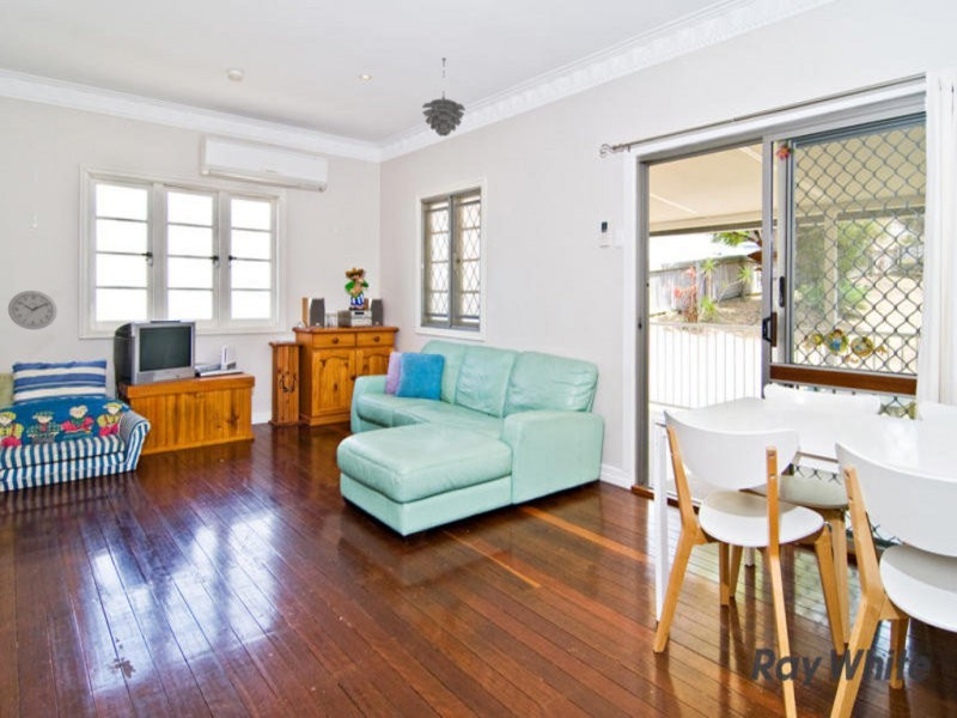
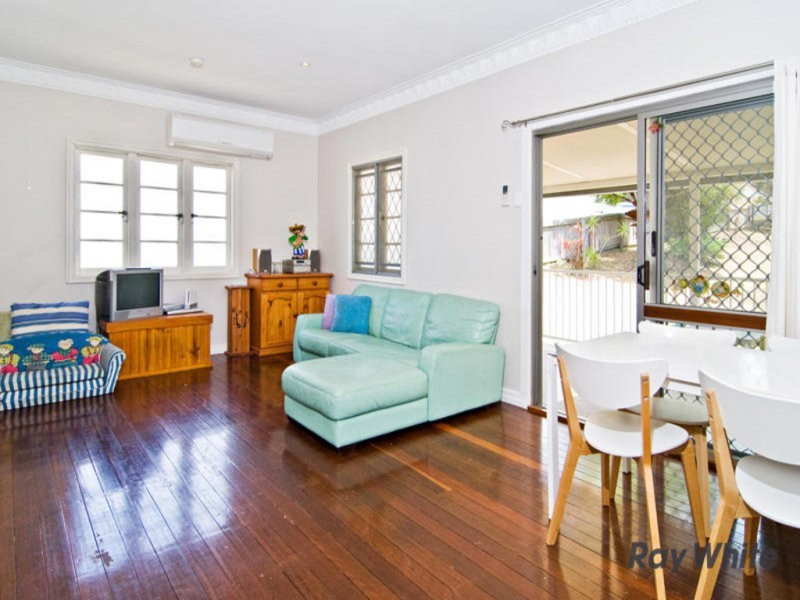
- wall clock (32, 310)
- pendant light (443, 96)
